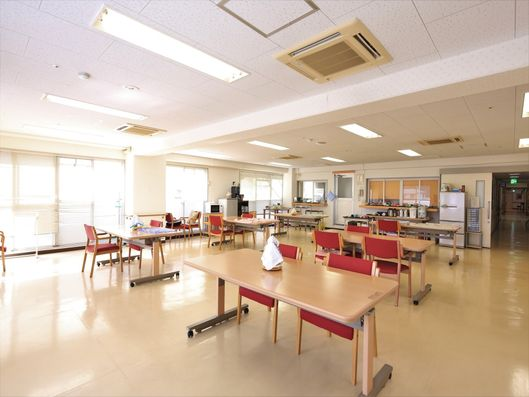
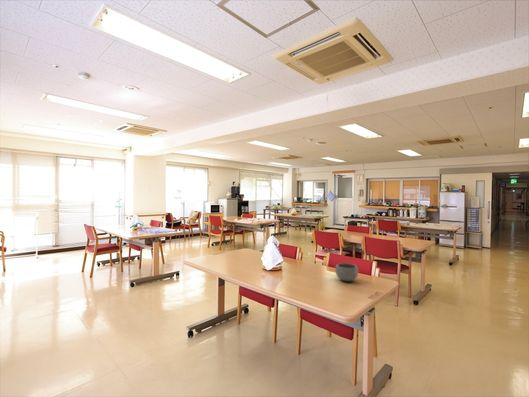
+ bowl (346, 272)
